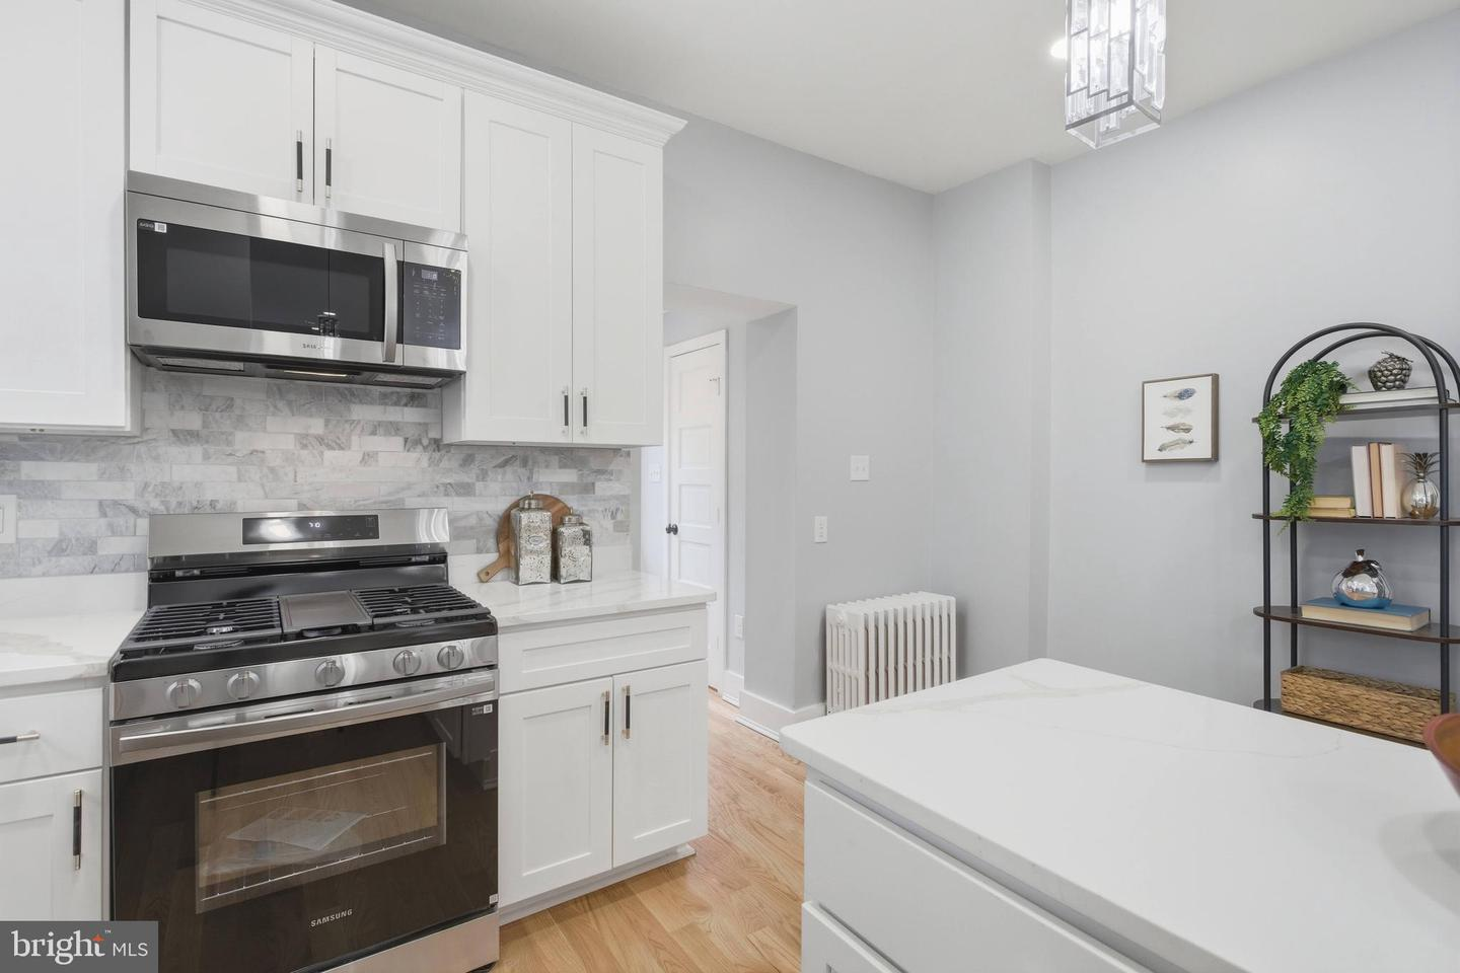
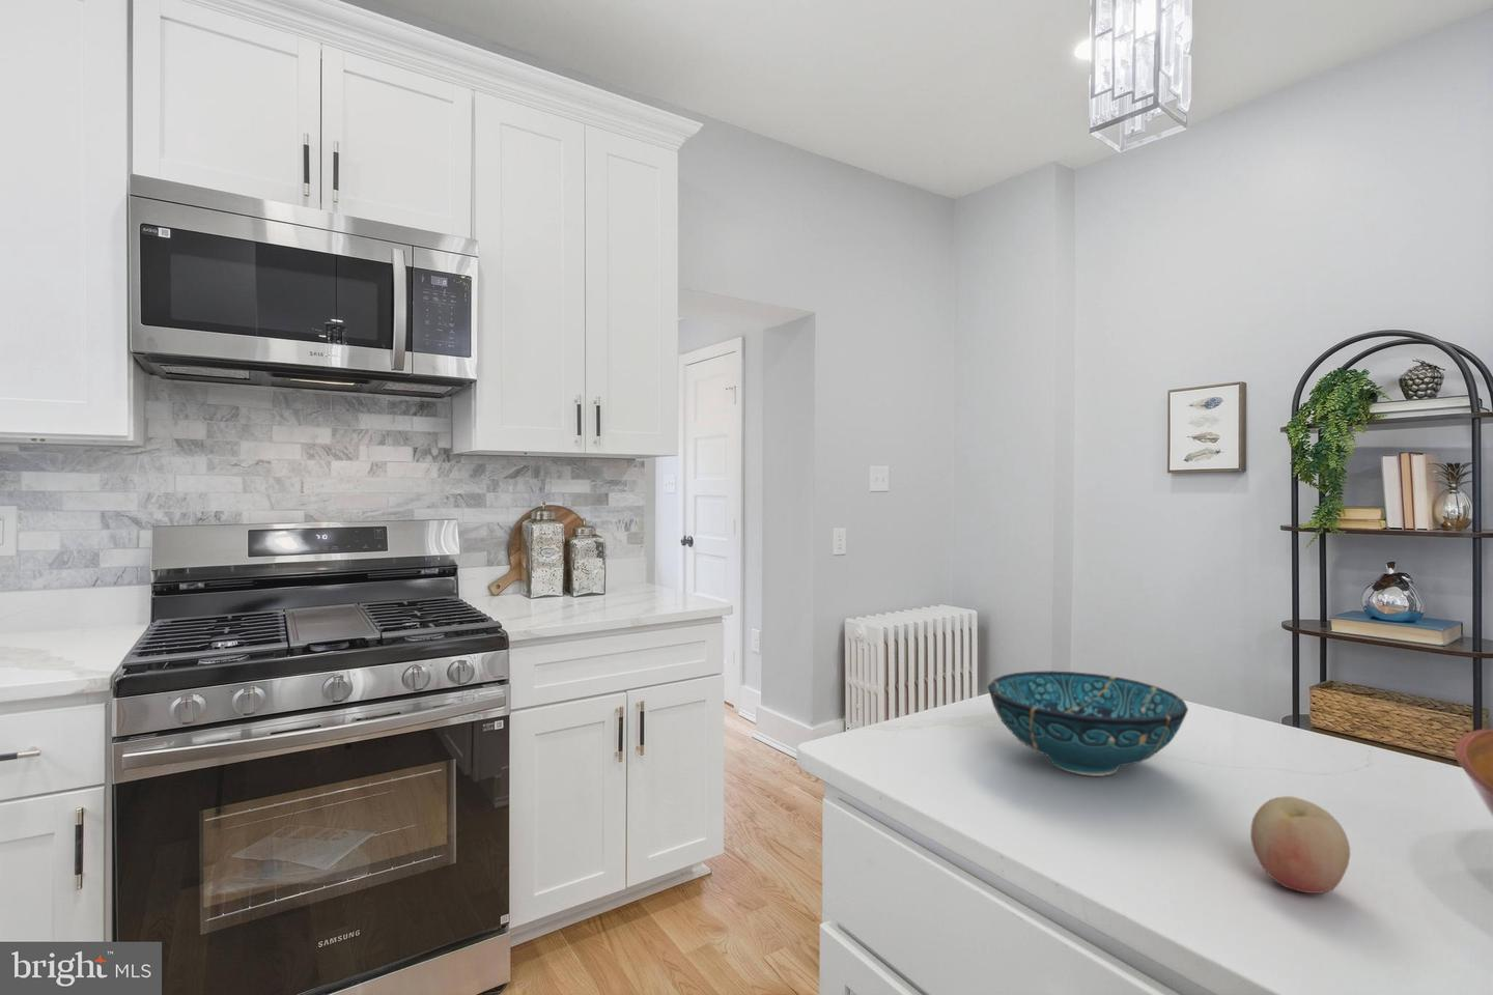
+ fruit (1299, 844)
+ decorative bowl (1082, 727)
